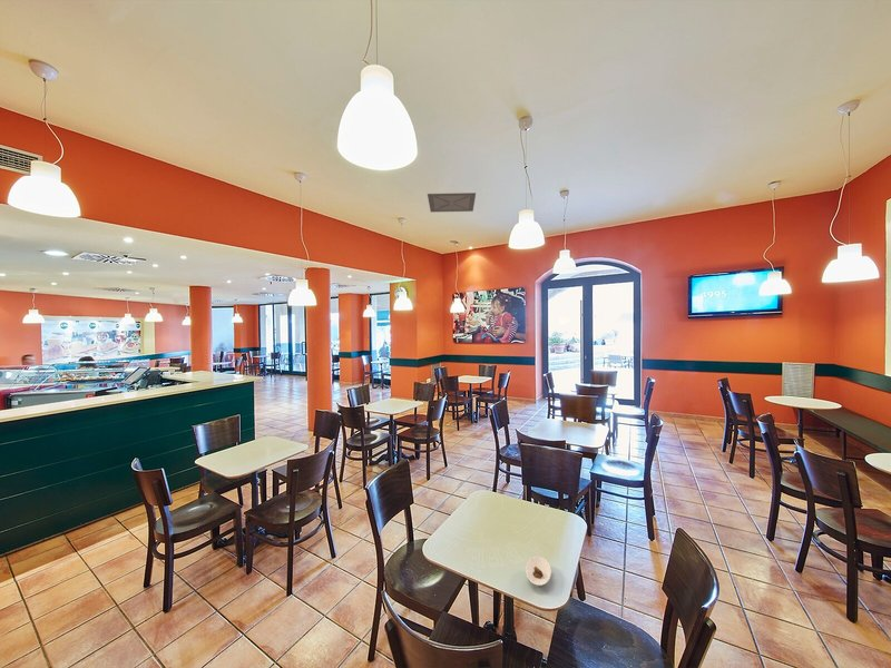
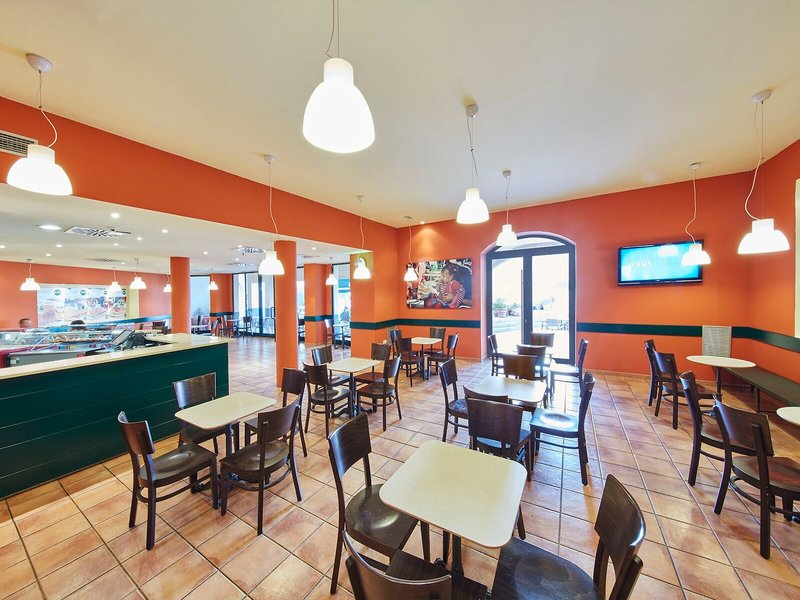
- saucer (538, 572)
- ceiling vent (451, 203)
